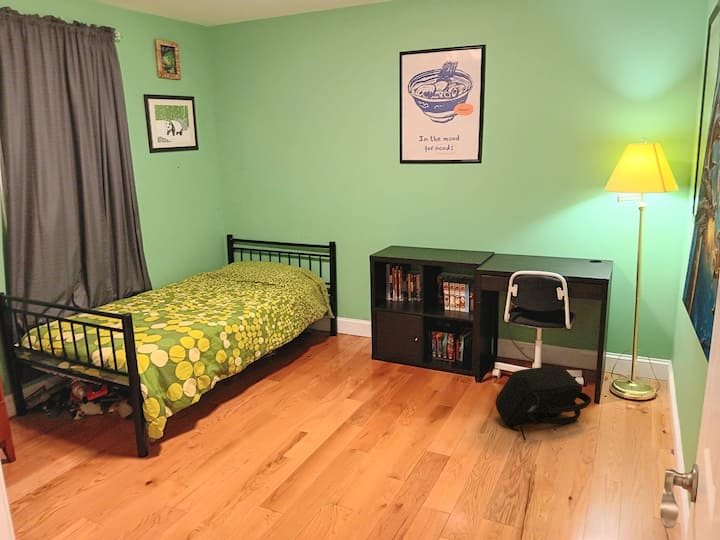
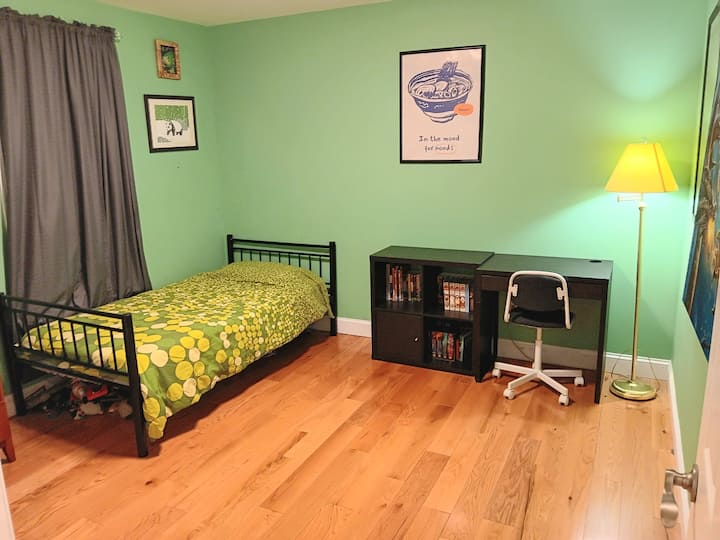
- backpack (545, 396)
